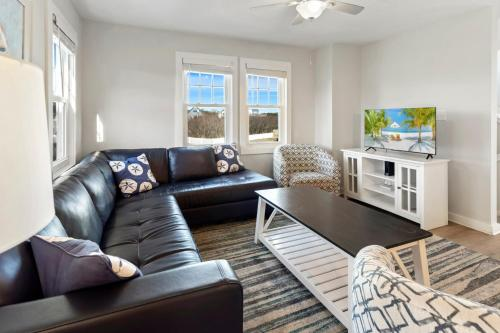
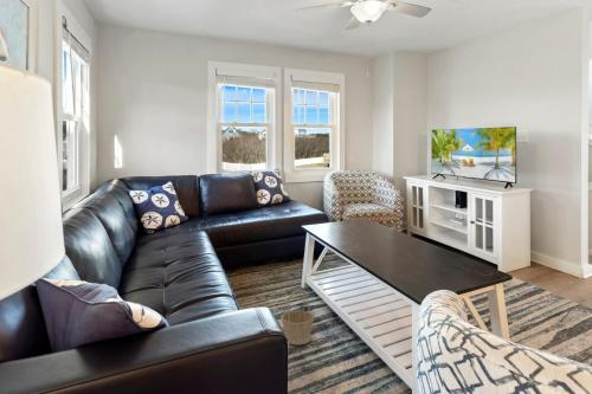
+ basket (297, 314)
